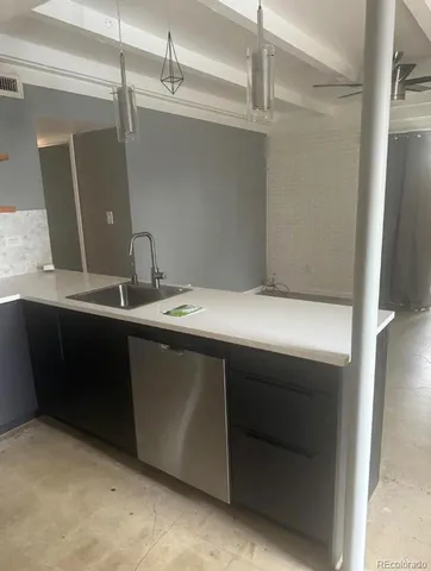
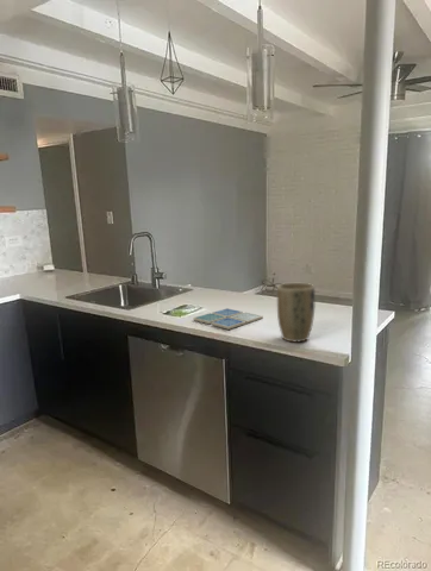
+ drink coaster (227, 318)
+ plant pot (295, 312)
